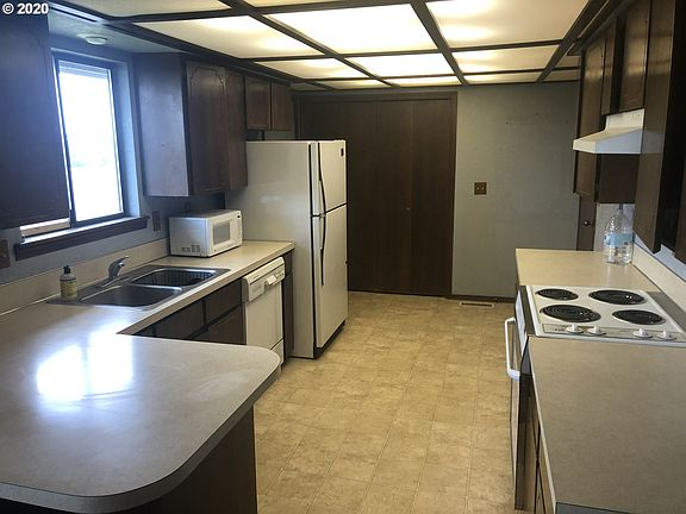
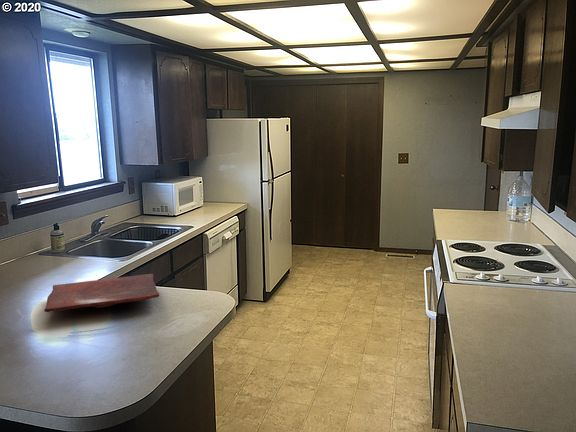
+ cutting board (104, 296)
